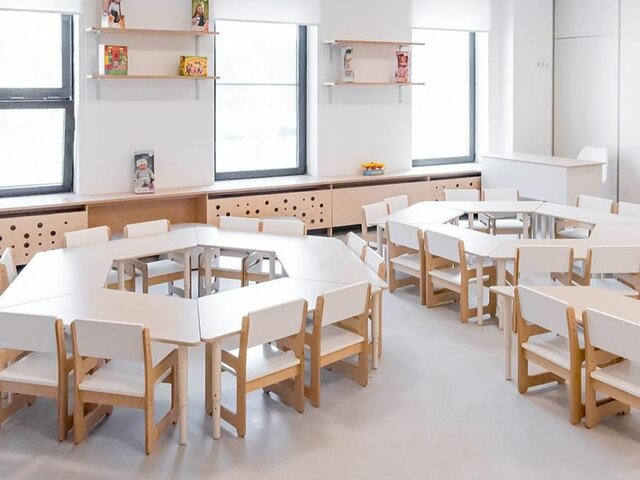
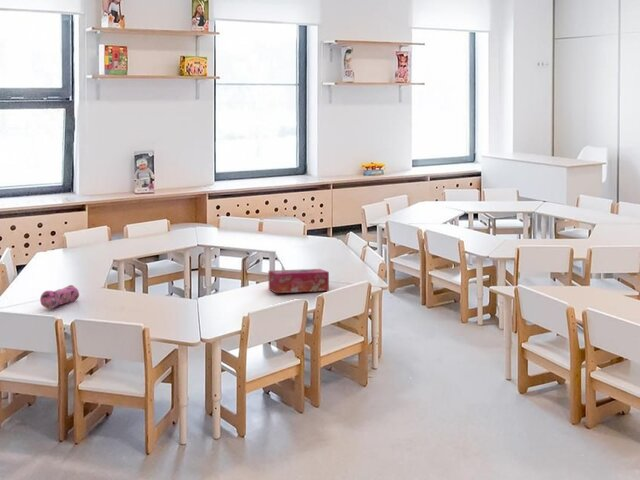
+ pencil case (60, 296)
+ tissue box (298, 280)
